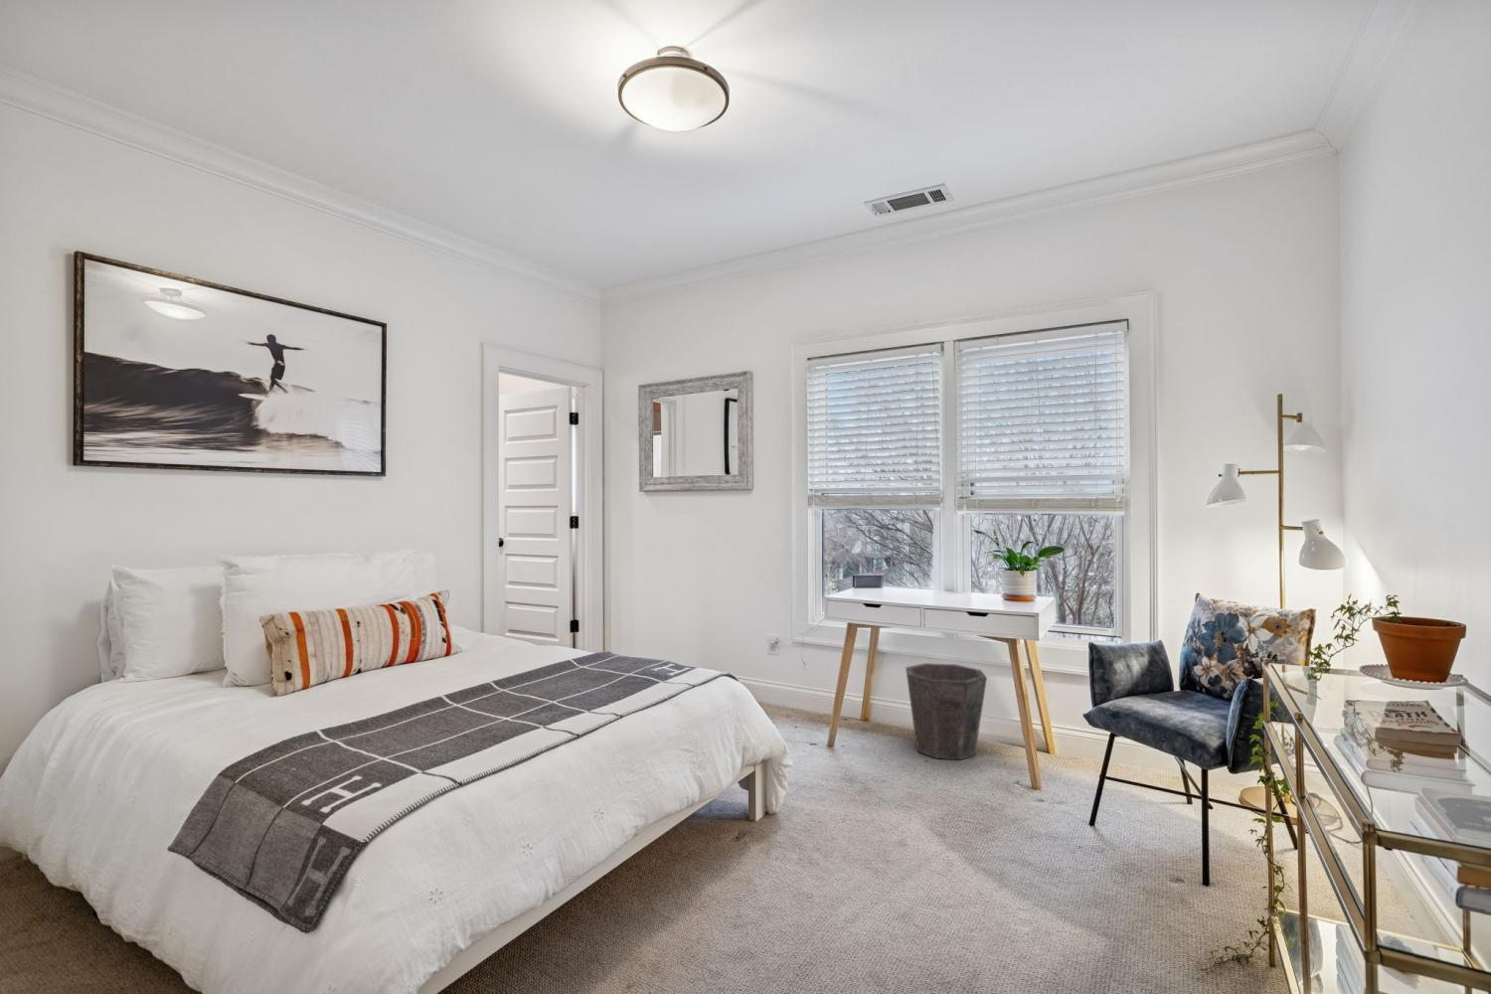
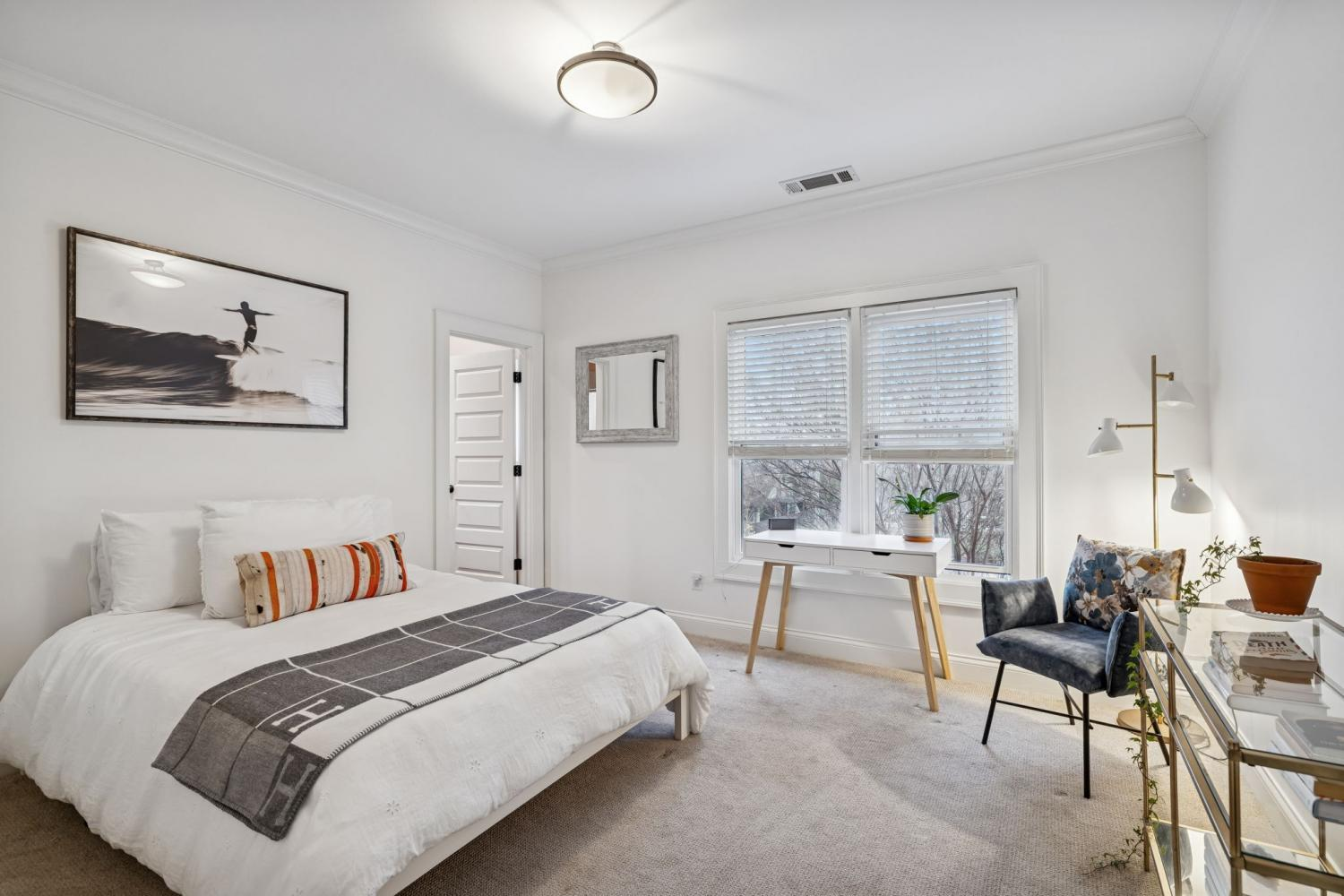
- waste bin (944, 711)
